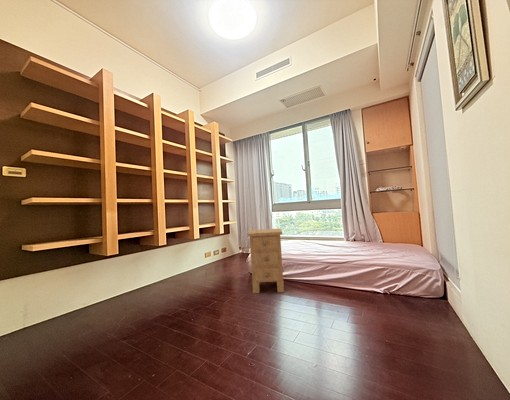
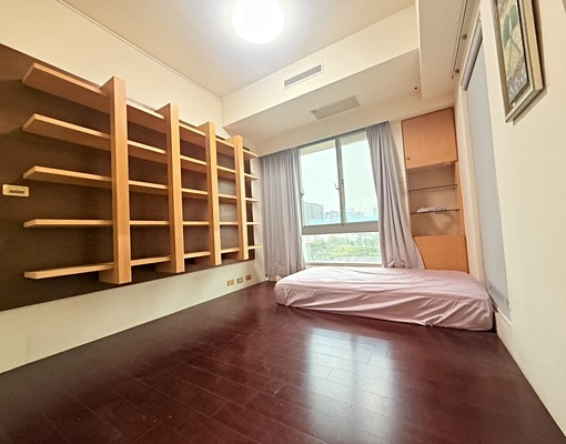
- nightstand (266, 259)
